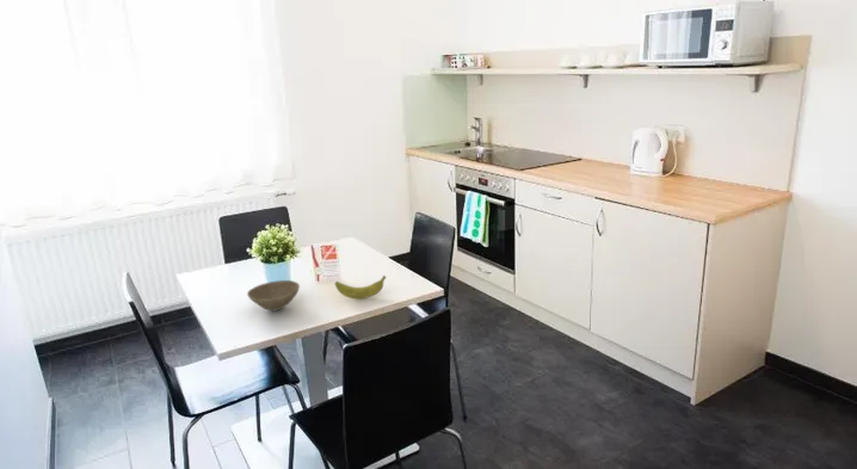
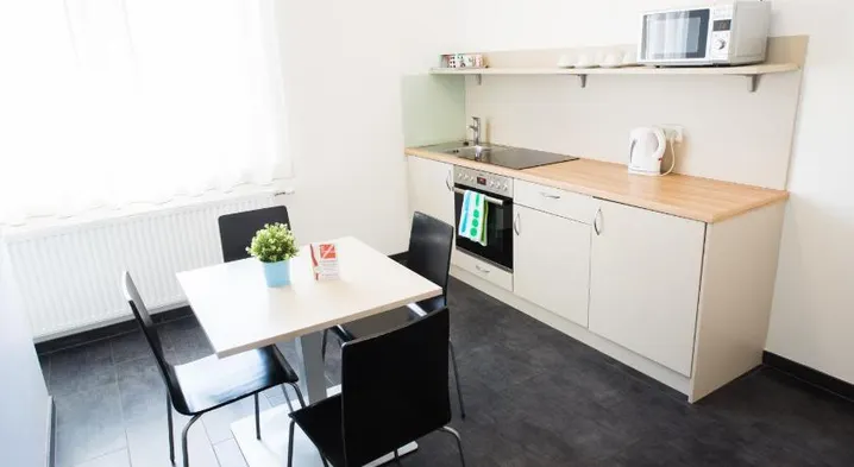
- banana (360, 288)
- bowl (275, 298)
